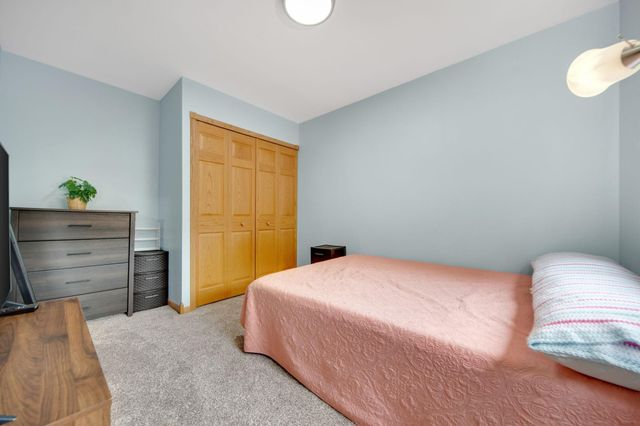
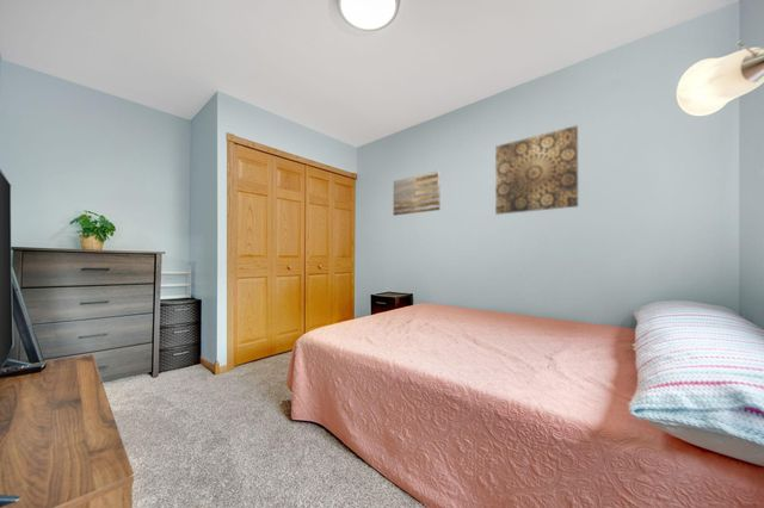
+ wall art (414, 194)
+ wall art (532, 173)
